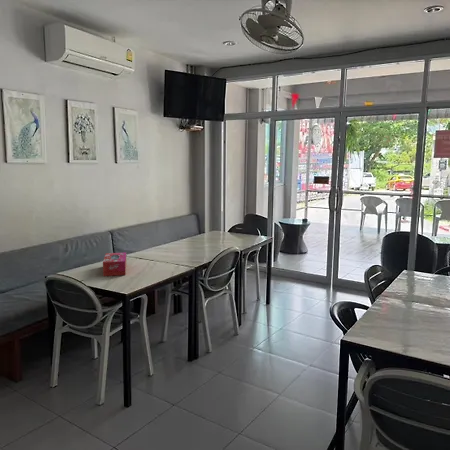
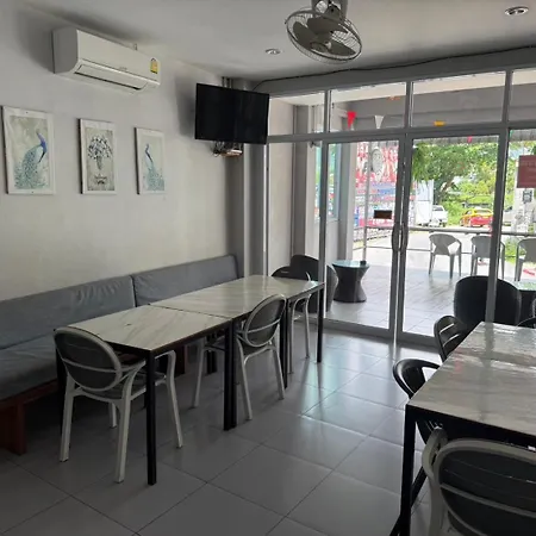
- tissue box (115, 263)
